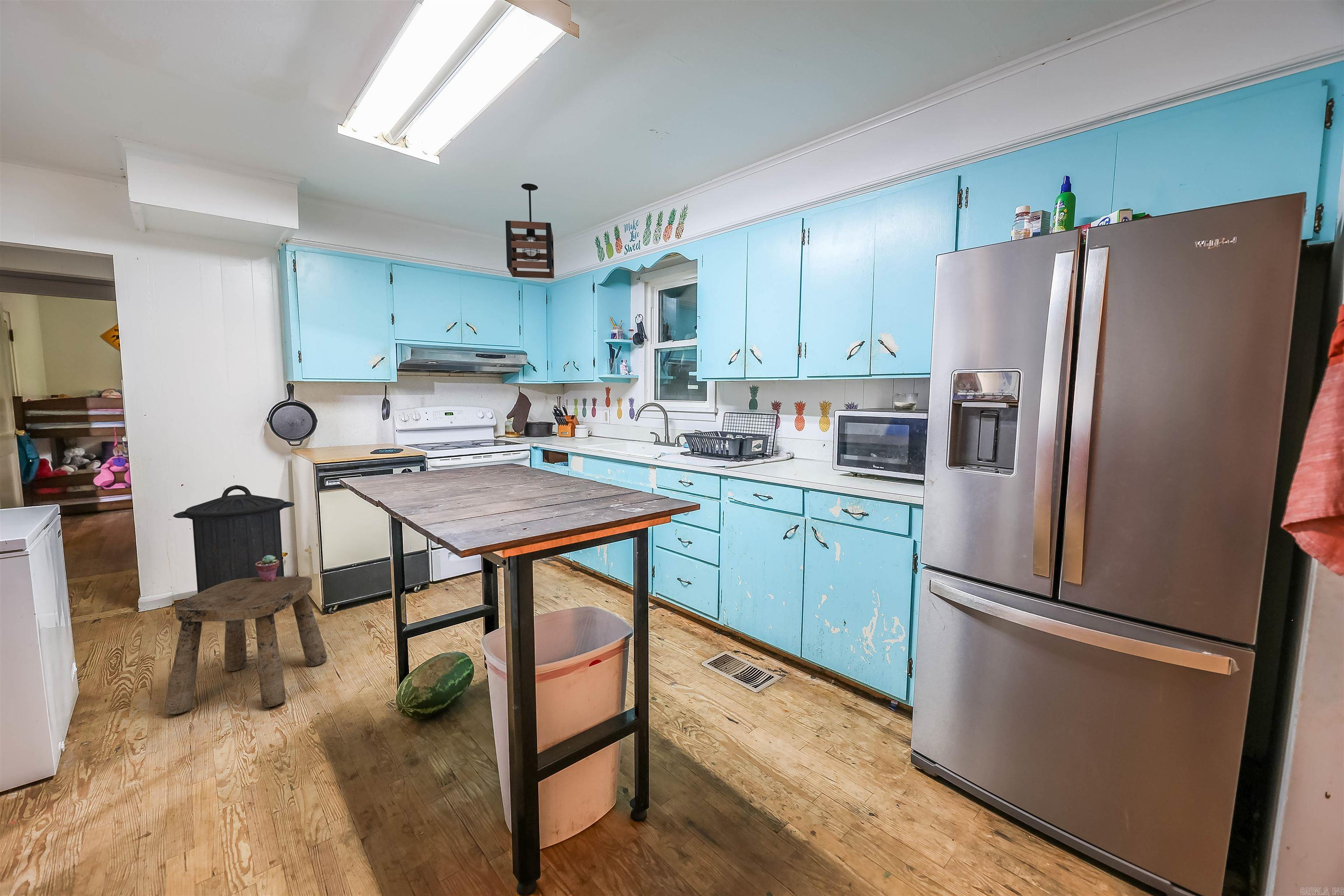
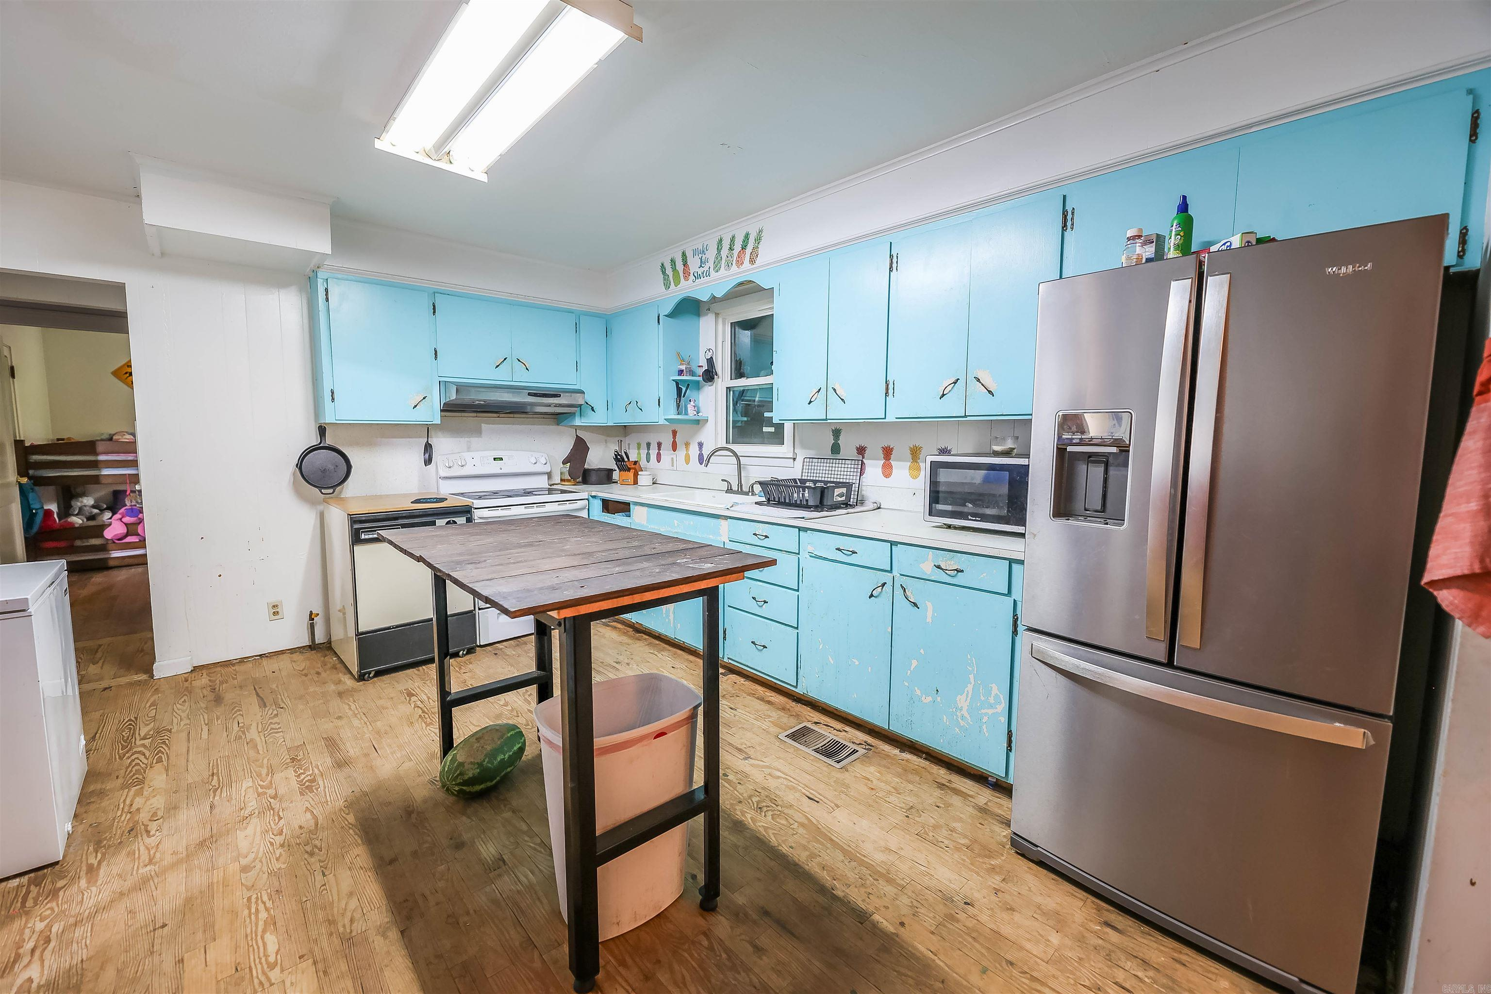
- stool (245, 638)
- trash can (239, 544)
- pendant light (531, 230)
- potted succulent (267, 567)
